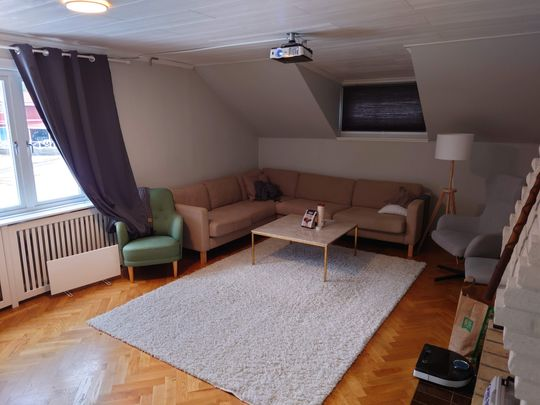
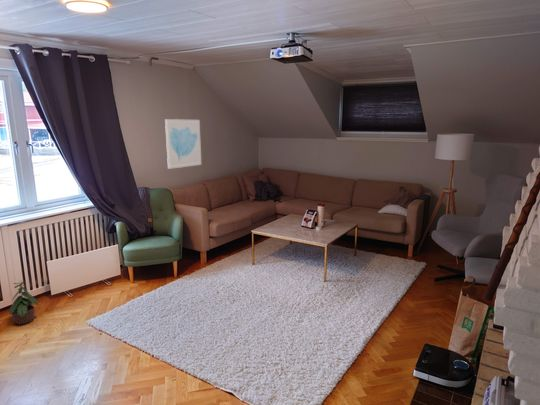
+ potted plant (23, 300)
+ wall art (184, 143)
